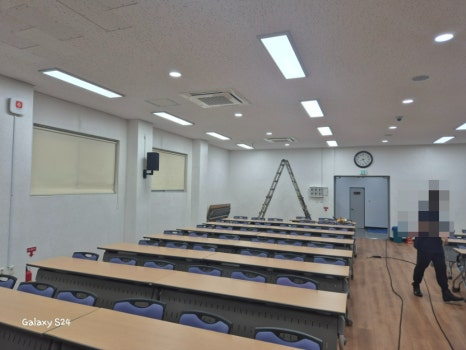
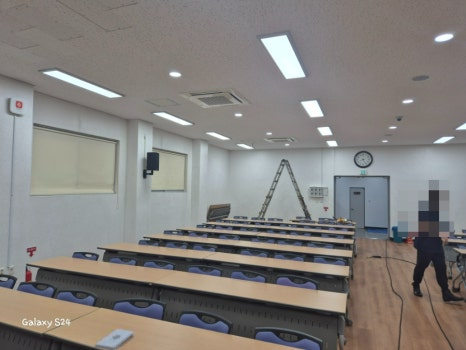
+ notepad (115, 338)
